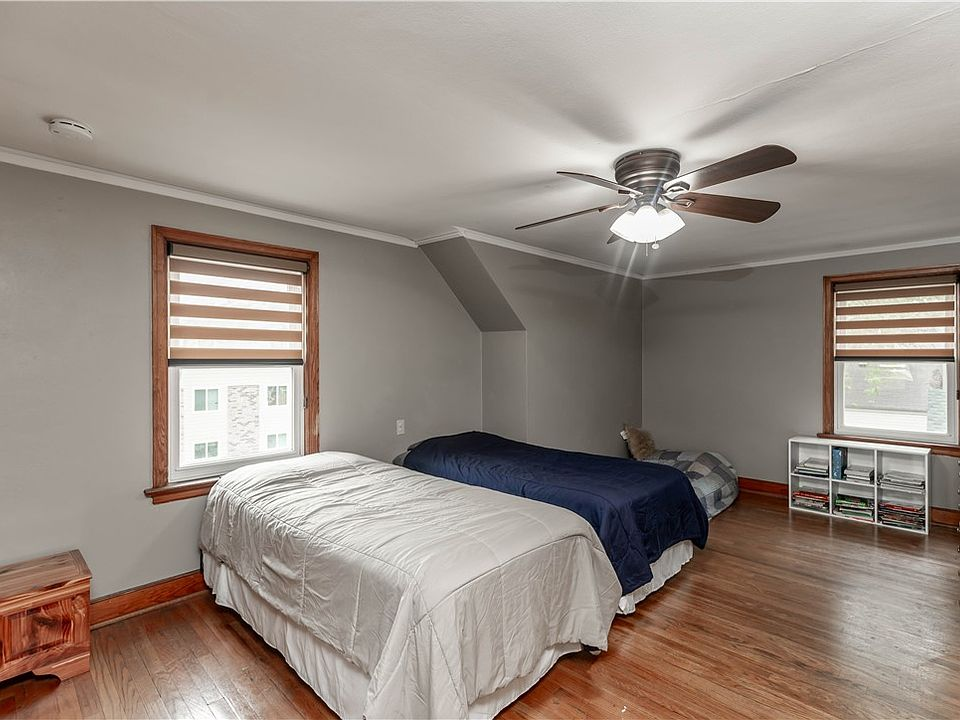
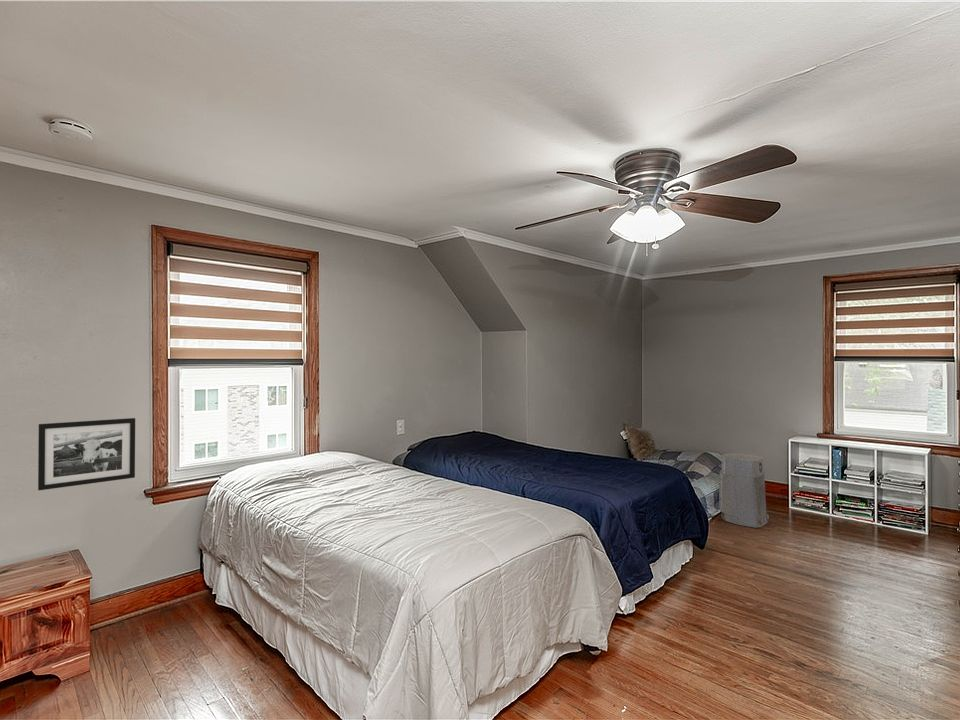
+ air purifier (742, 488)
+ picture frame (89, 452)
